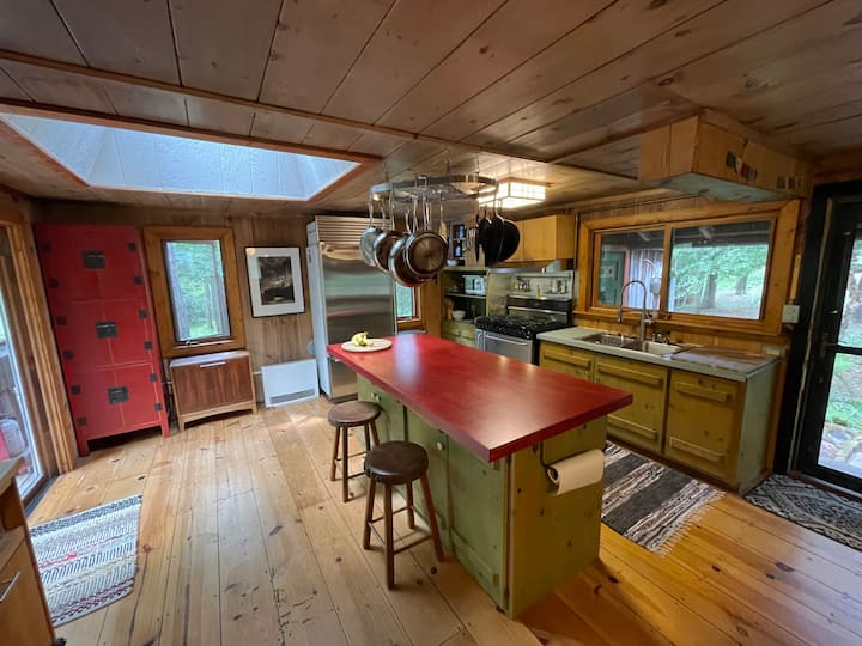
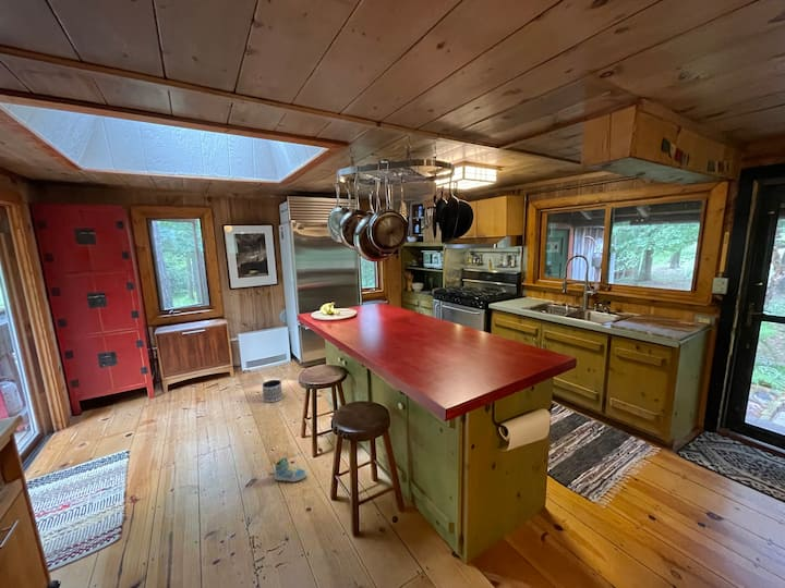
+ sneaker (289, 468)
+ planter (271, 391)
